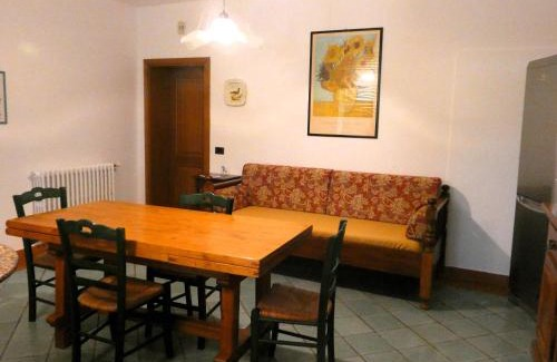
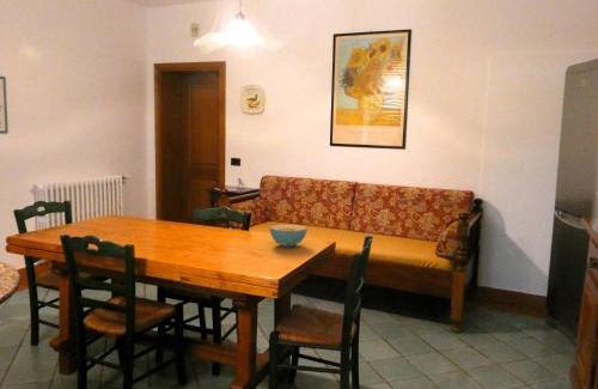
+ cereal bowl (287, 236)
